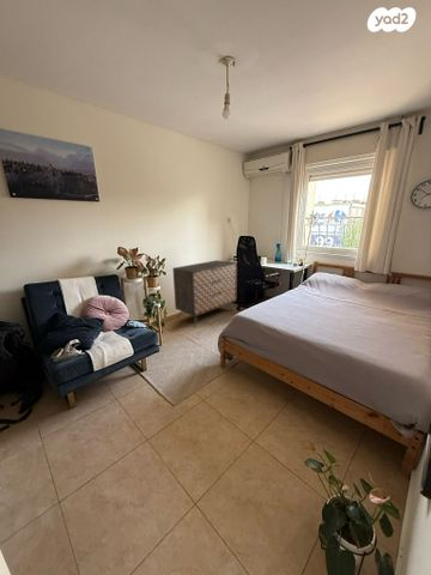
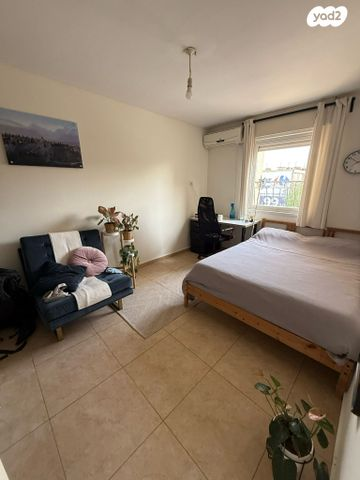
- dresser (207, 290)
